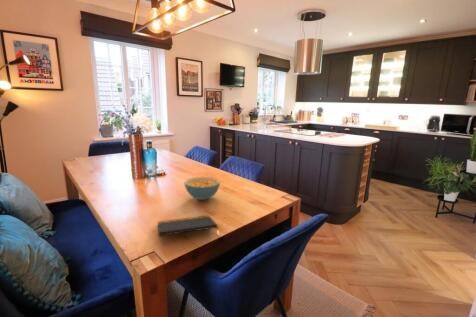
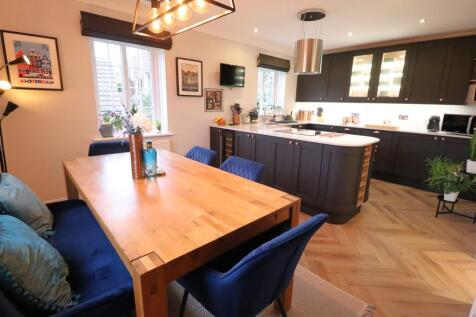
- notepad (186, 224)
- cereal bowl (202, 189)
